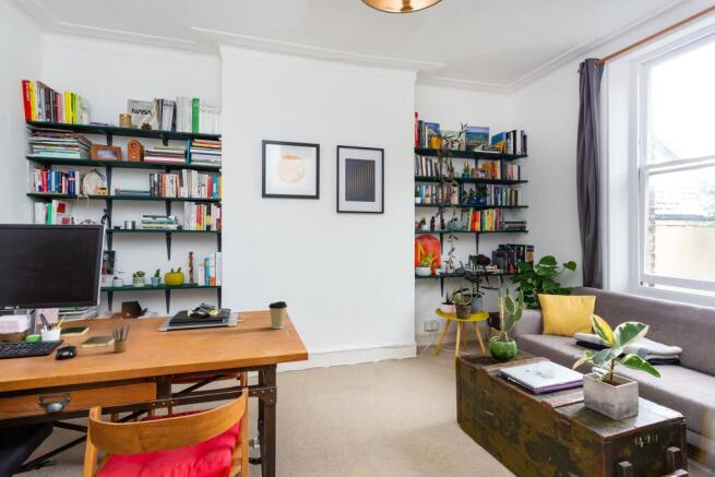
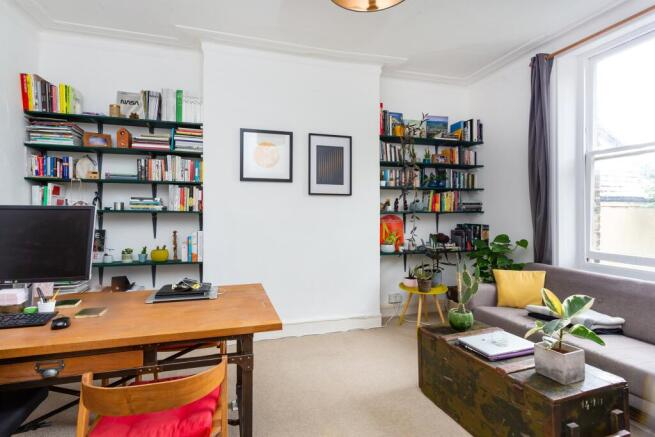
- coffee cup (277, 314)
- pencil box (120, 337)
